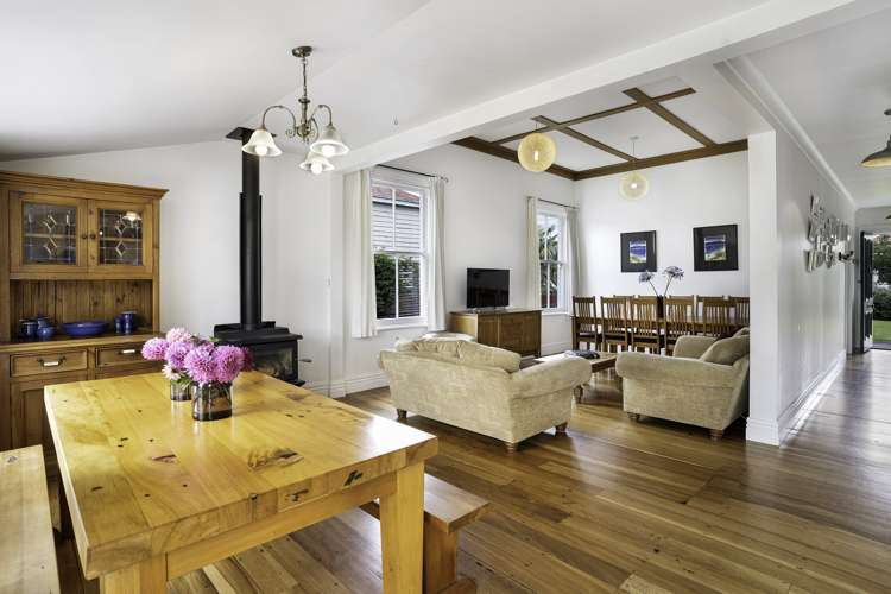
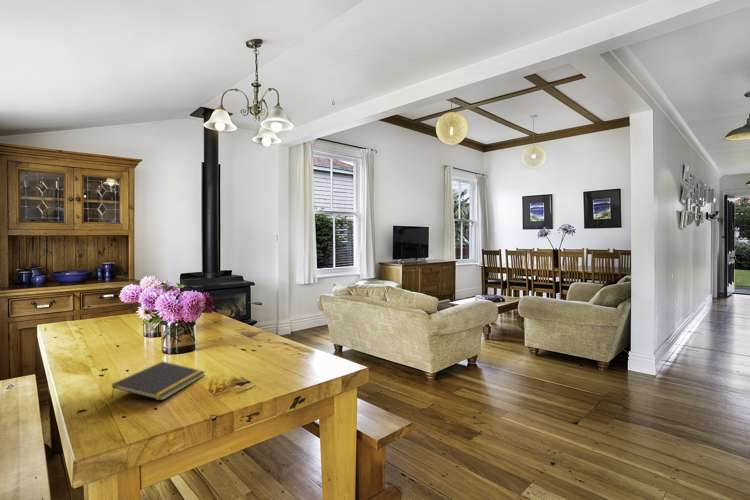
+ notepad (162, 379)
